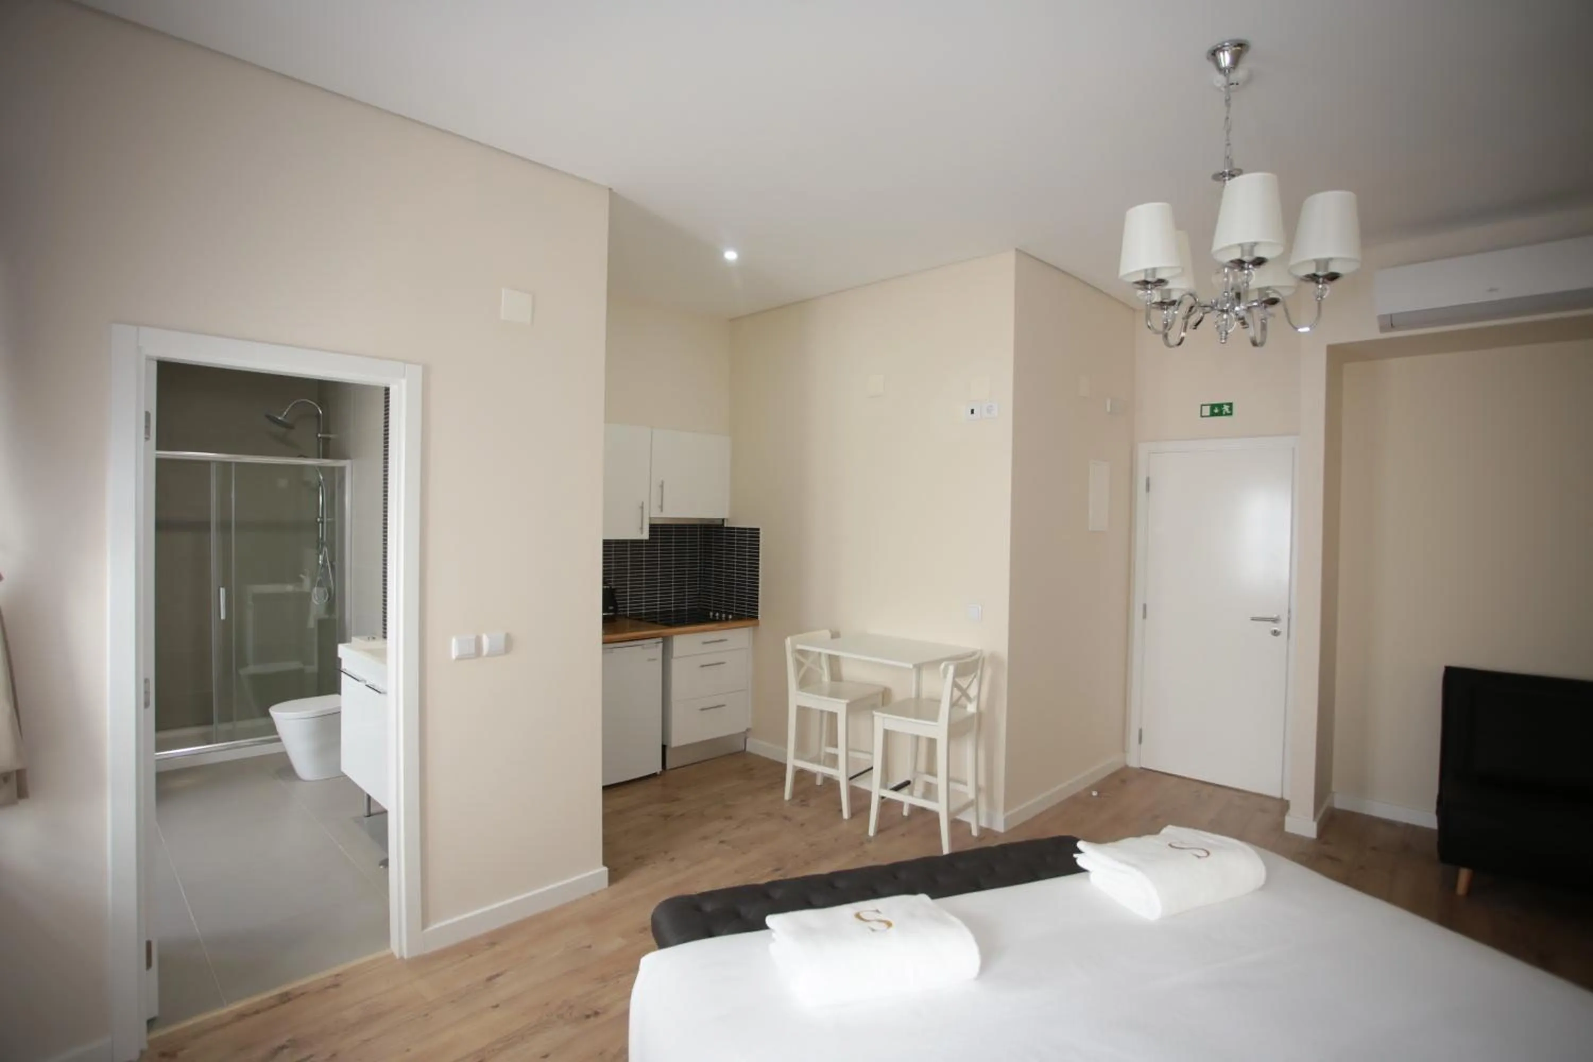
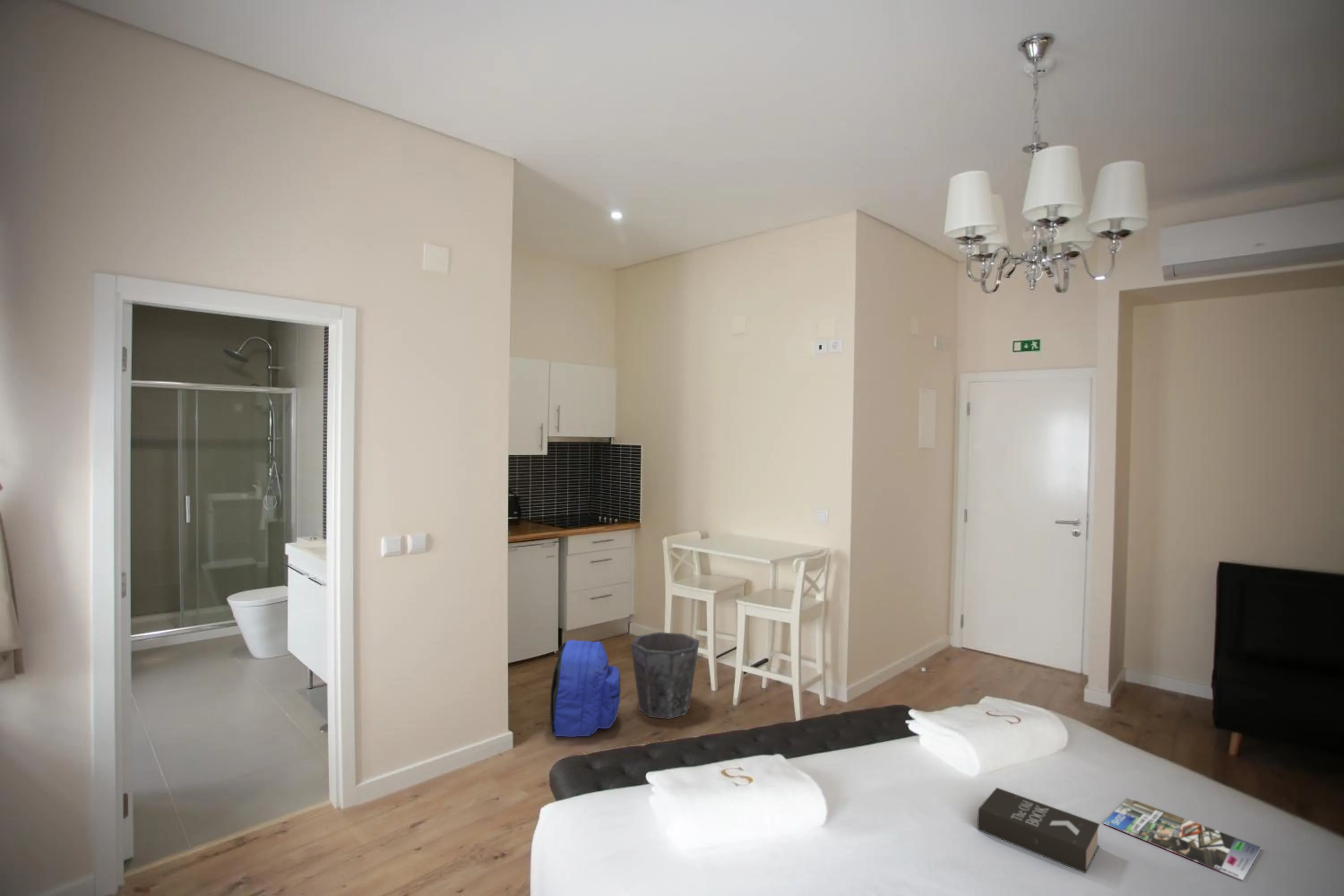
+ book (1037, 827)
+ backpack (586, 682)
+ magazine (1180, 835)
+ waste bin (665, 675)
